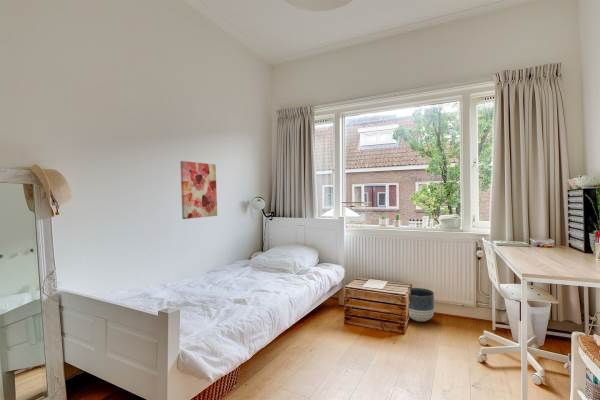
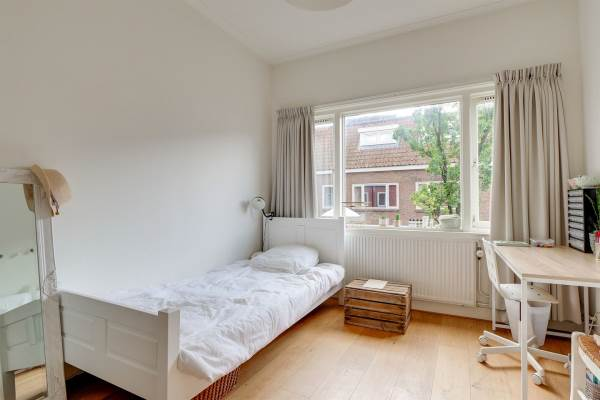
- wall art (199, 190)
- planter (419, 305)
